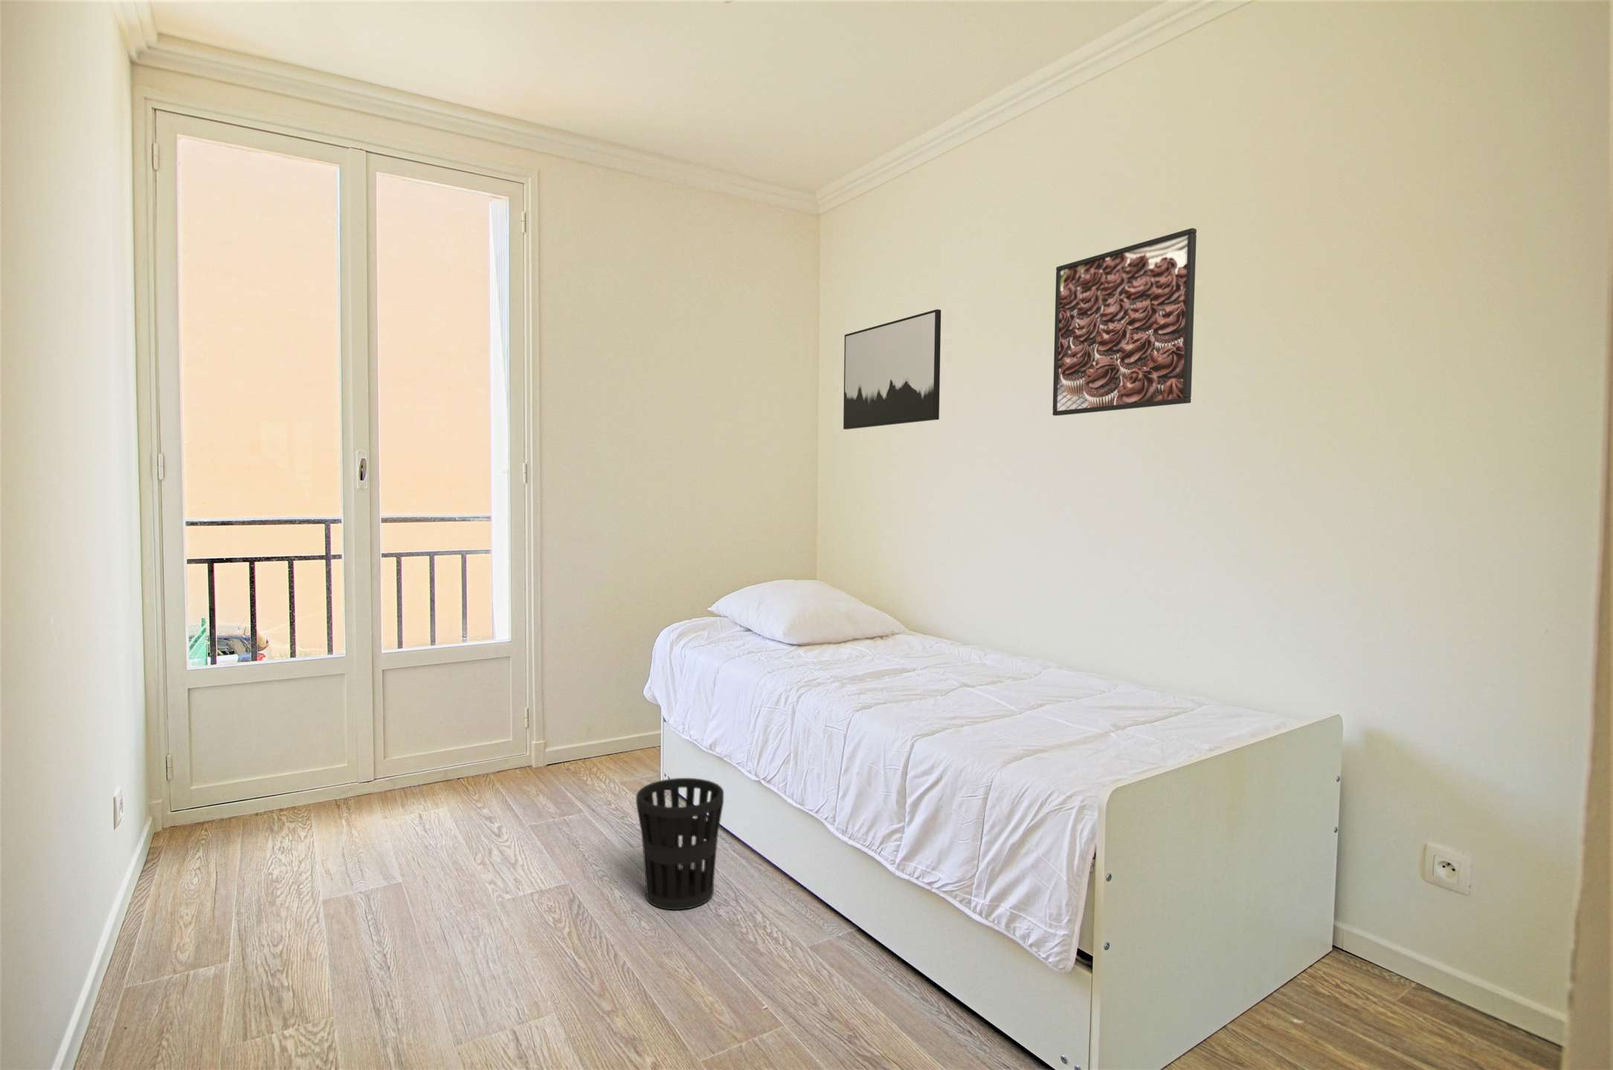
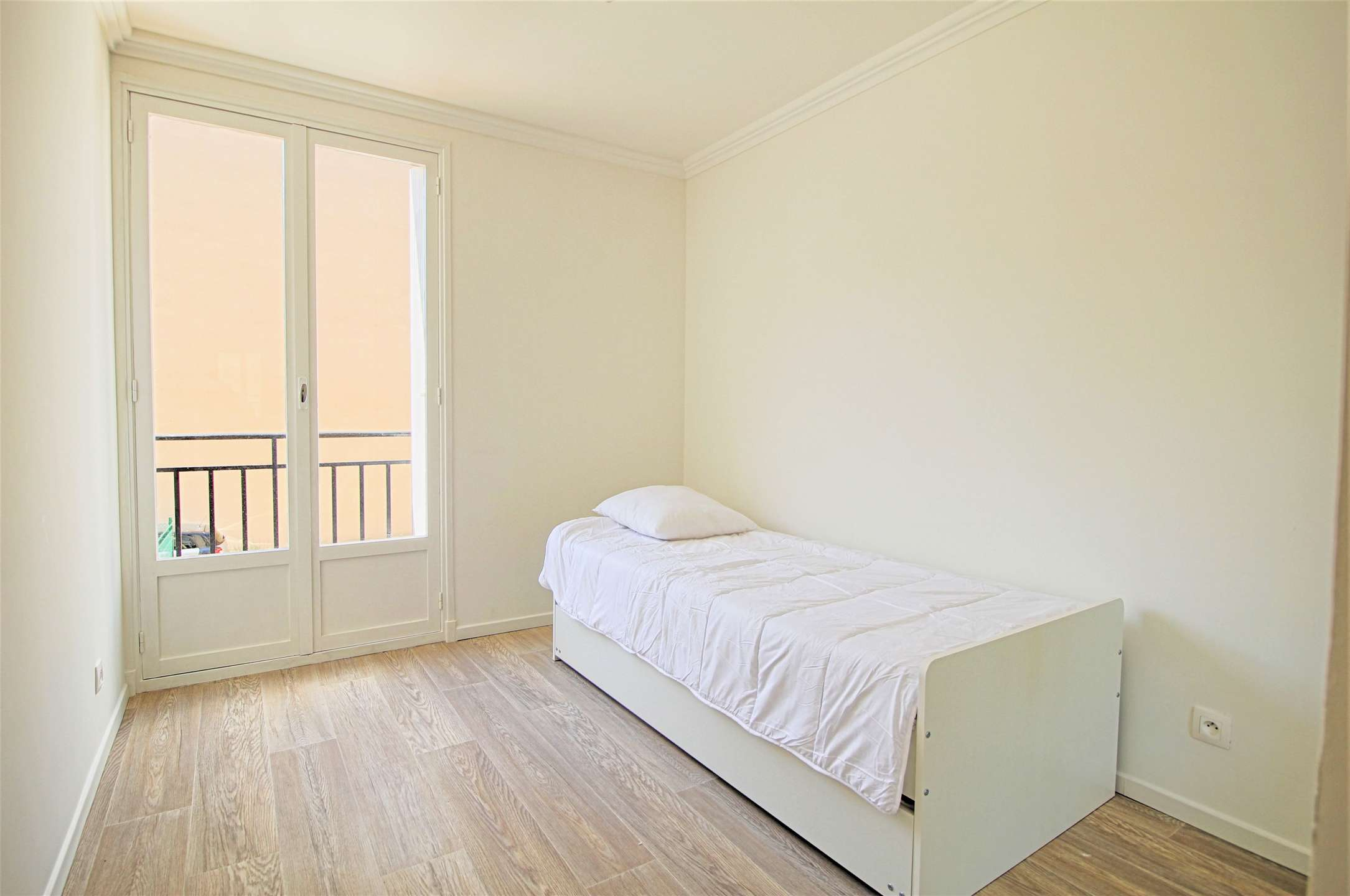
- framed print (1118, 330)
- wall art (888, 374)
- wastebasket (679, 843)
